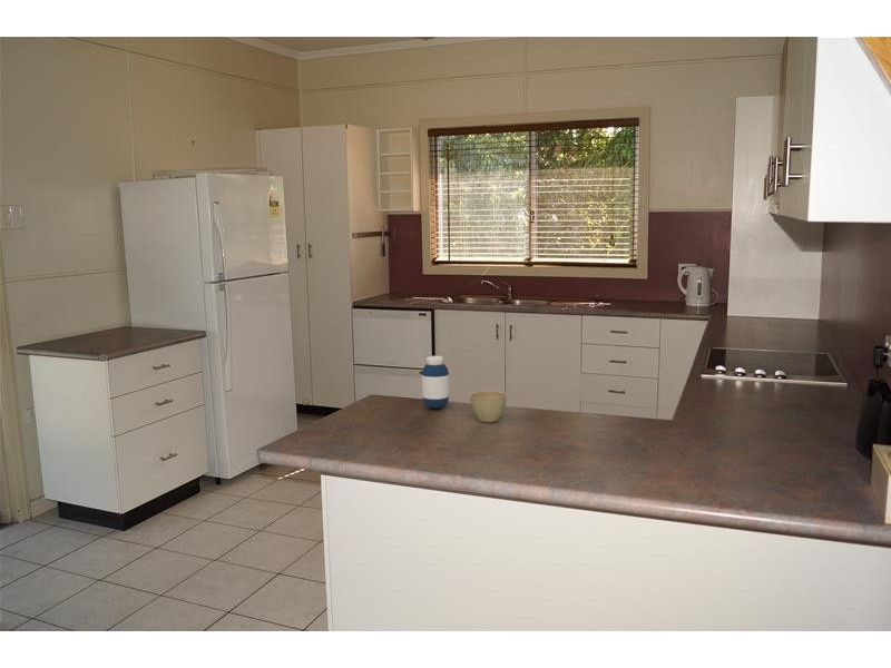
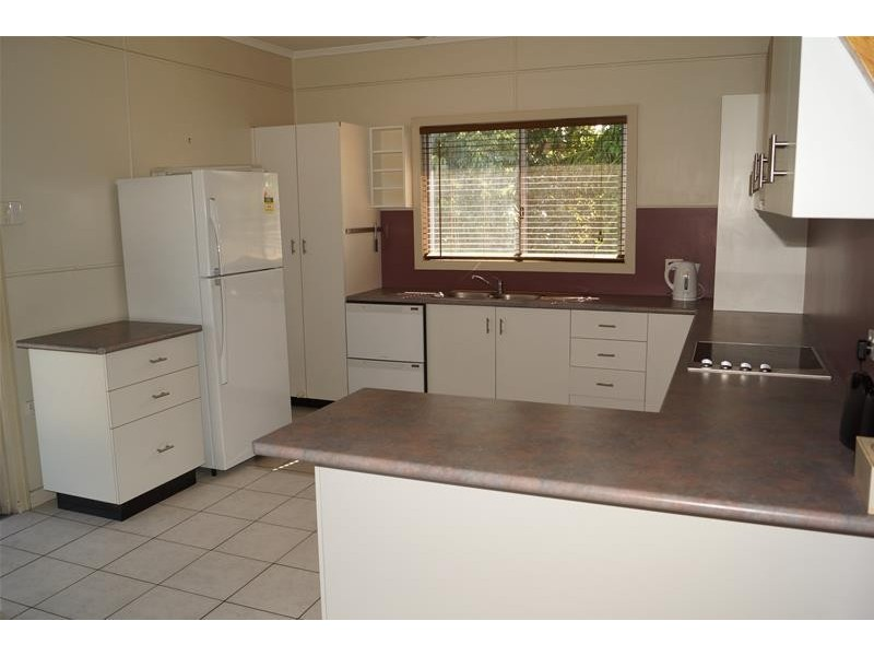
- flower pot (488, 406)
- medicine bottle (434, 382)
